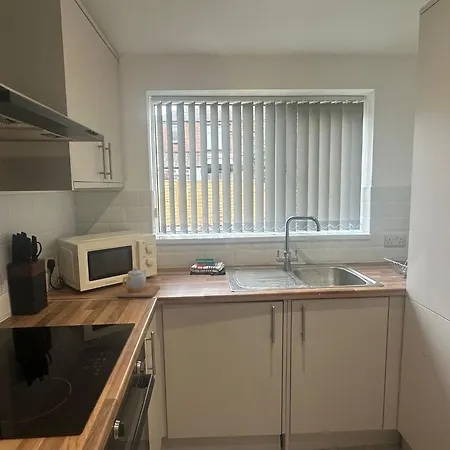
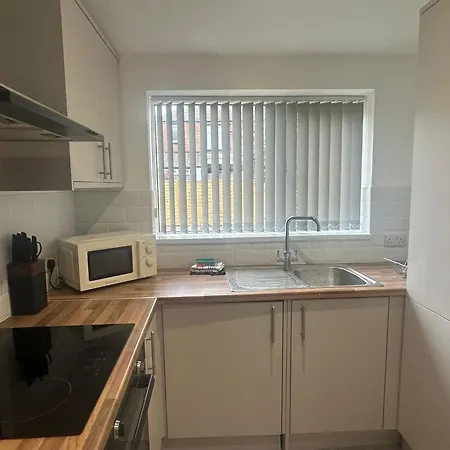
- teapot (139, 279)
